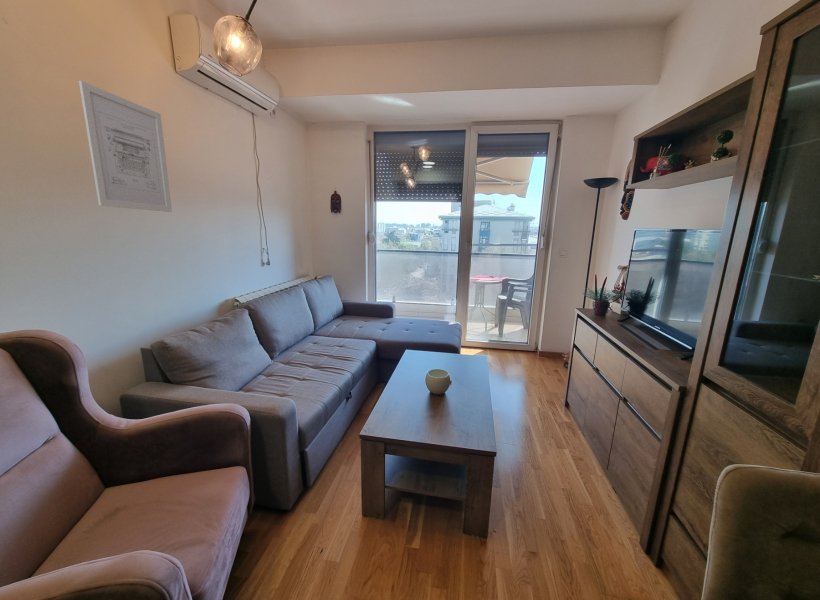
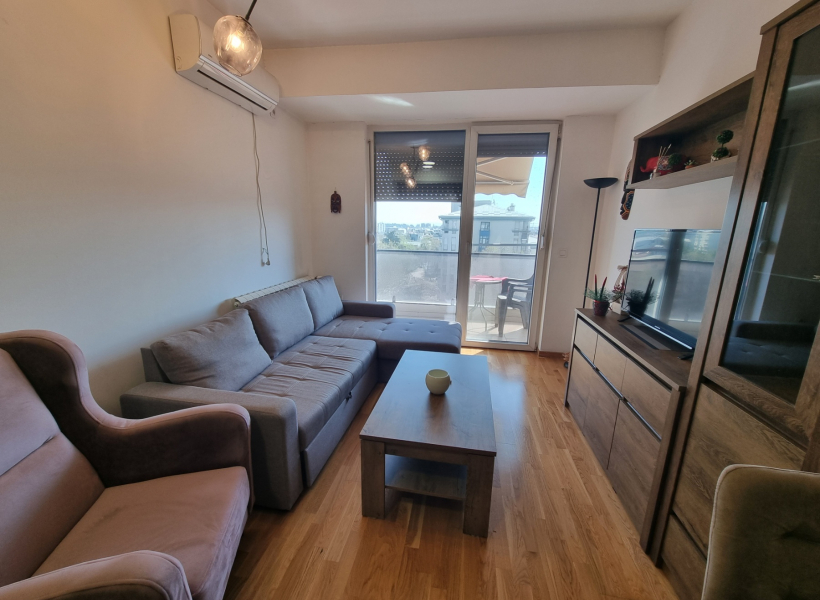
- wall art (132, 156)
